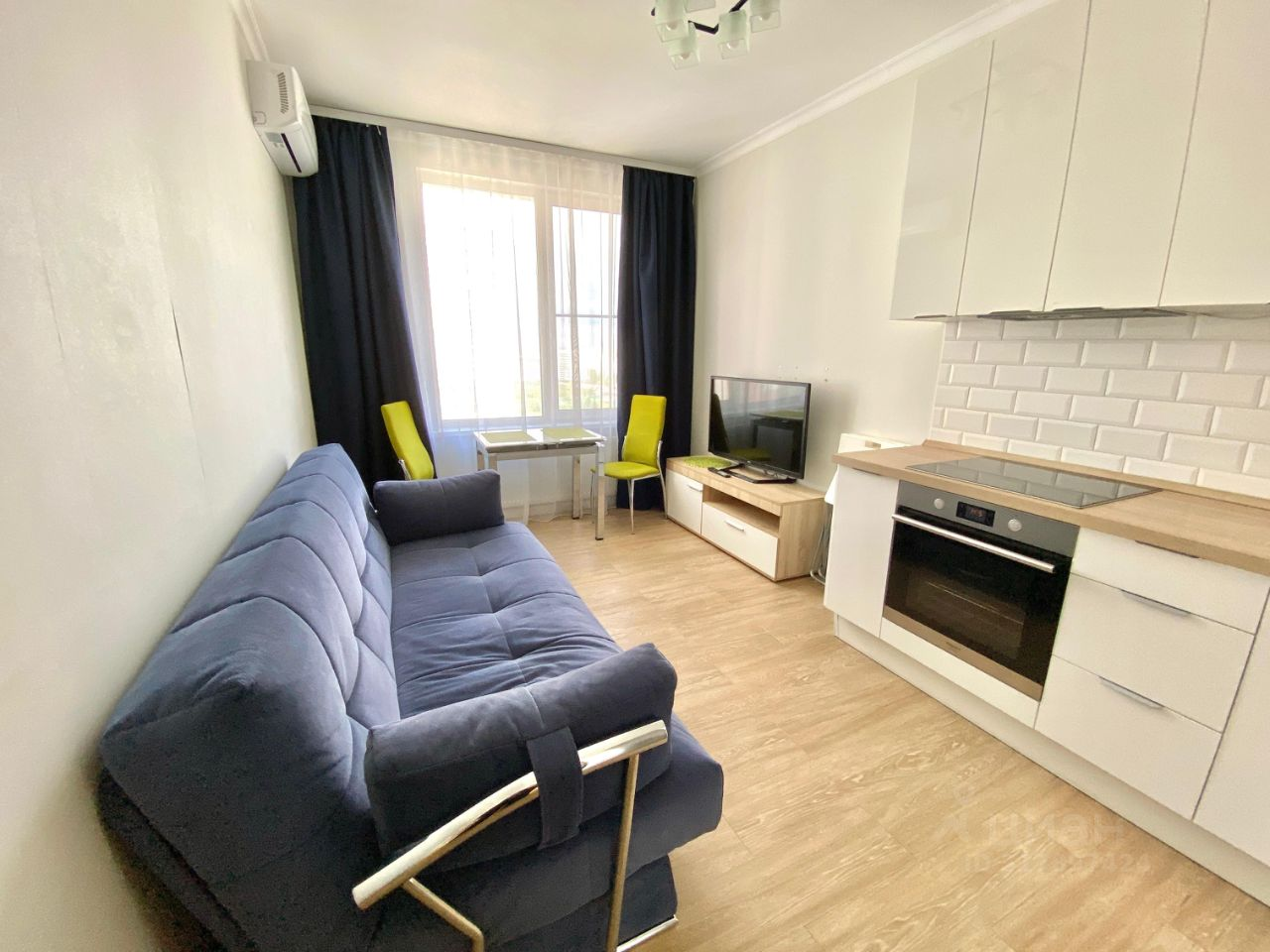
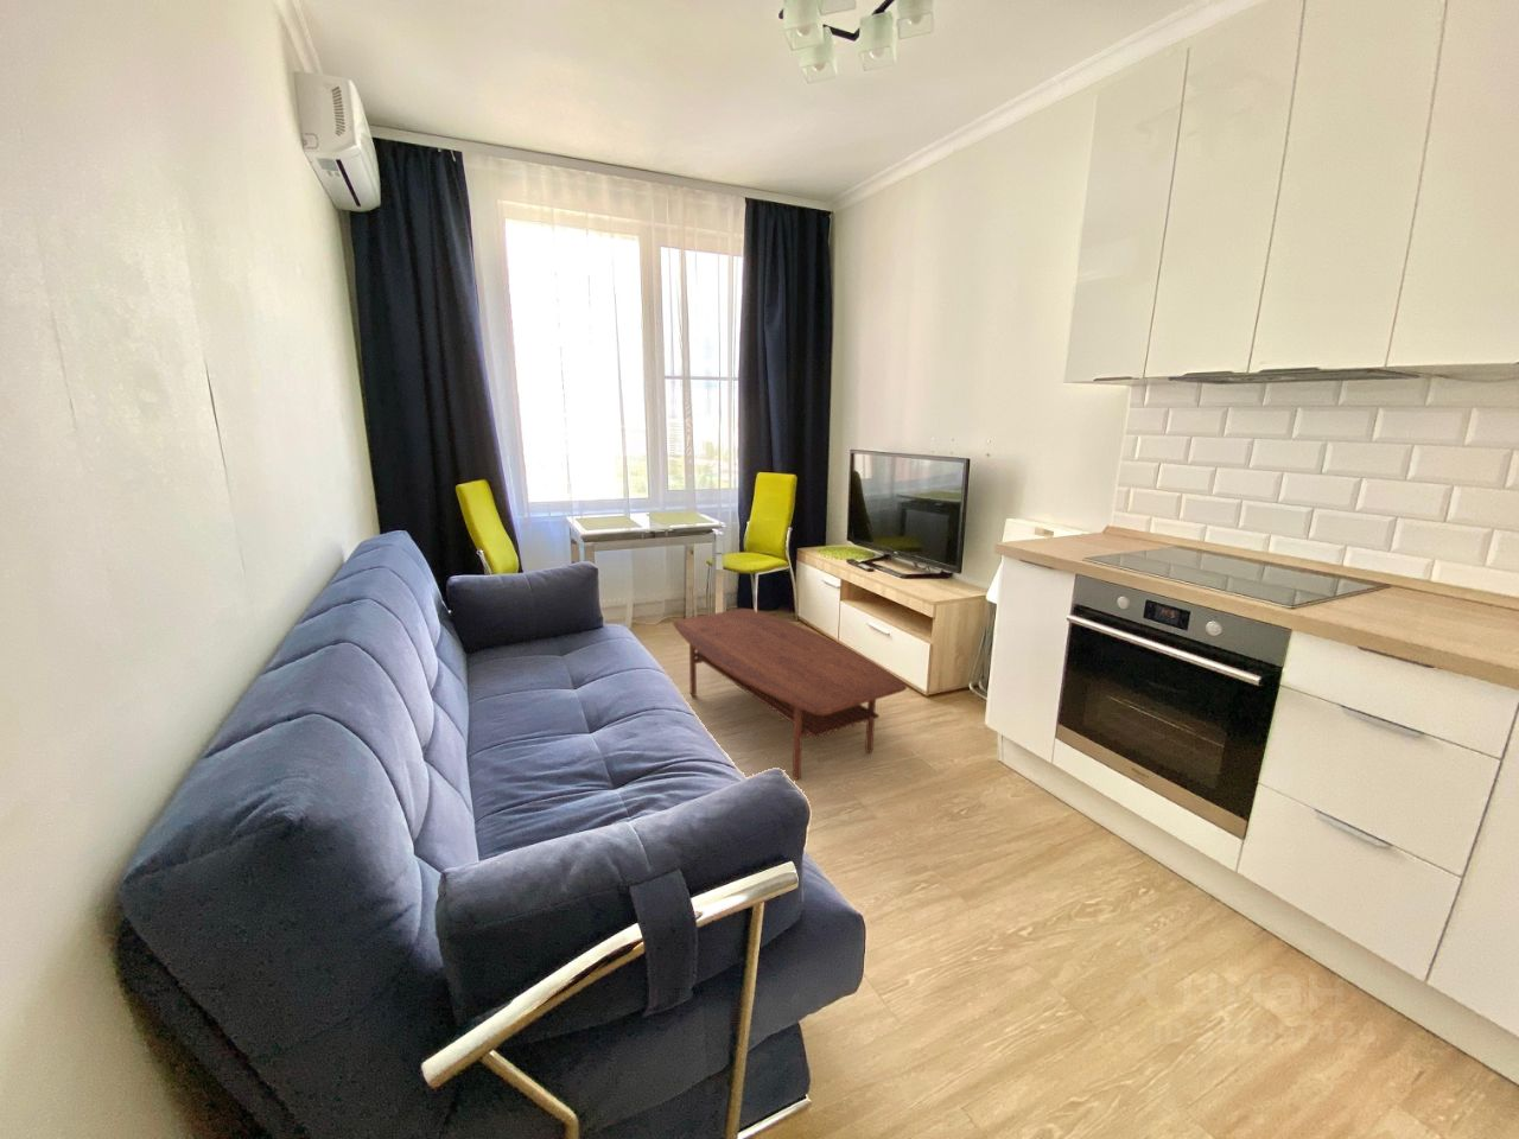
+ coffee table (774, 684)
